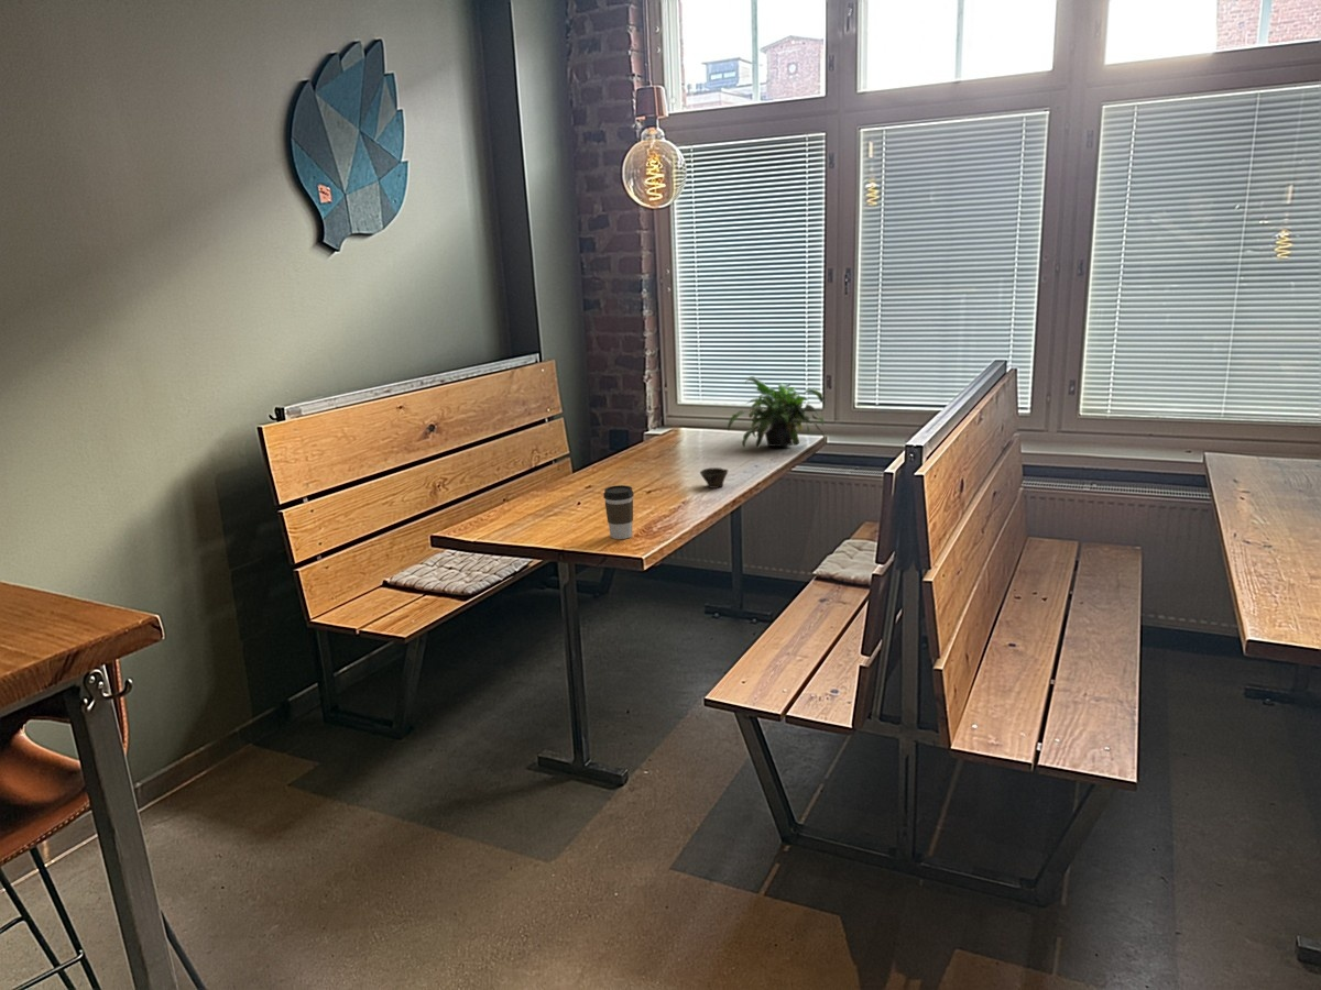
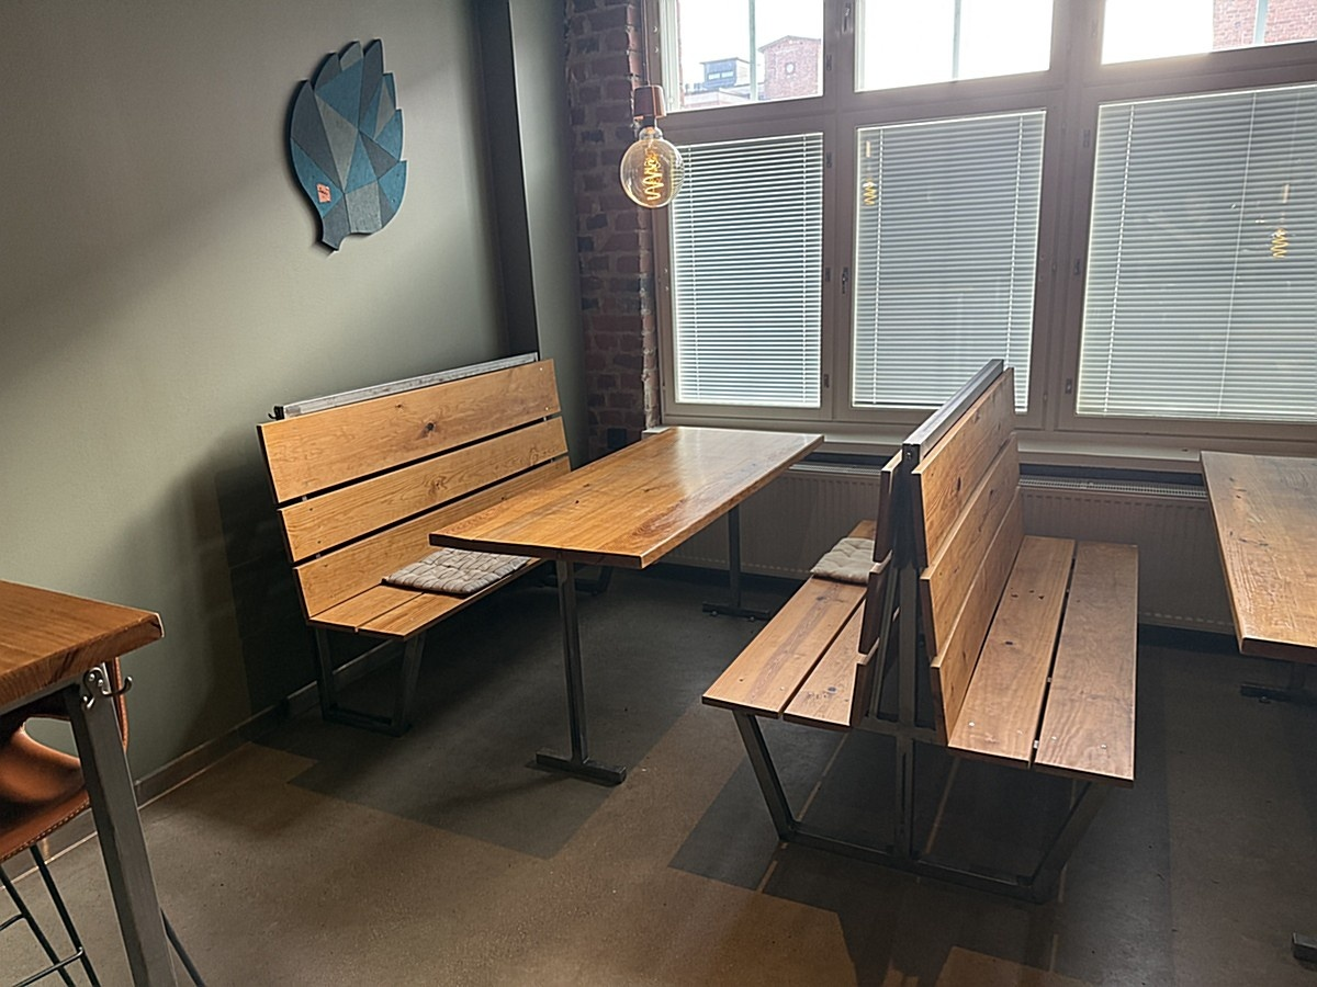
- cup (713, 479)
- coffee cup (620, 512)
- potted plant (775, 410)
